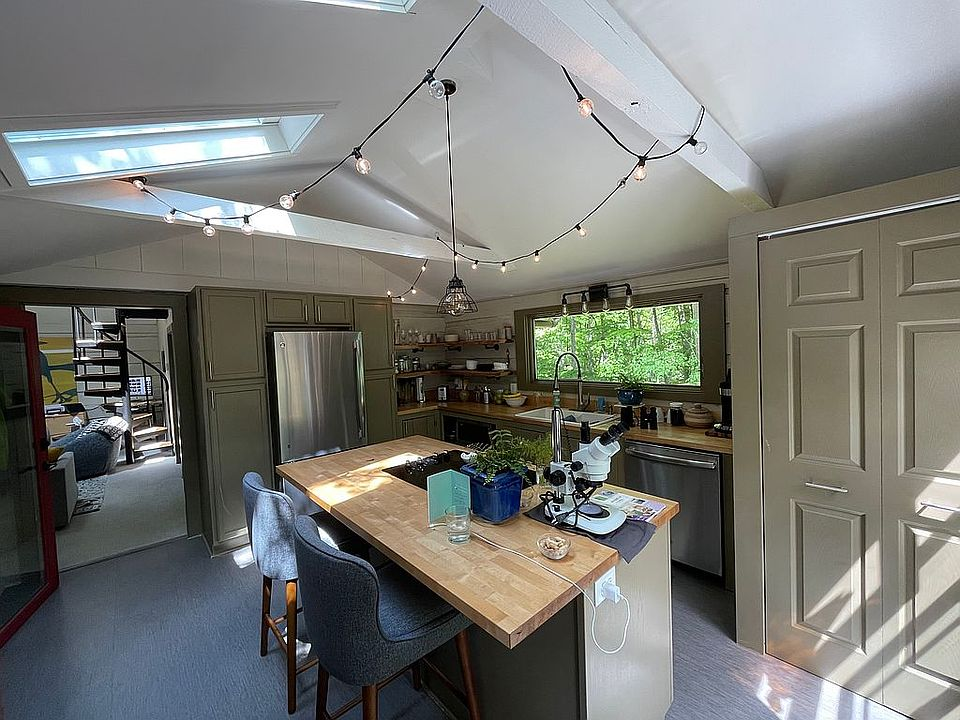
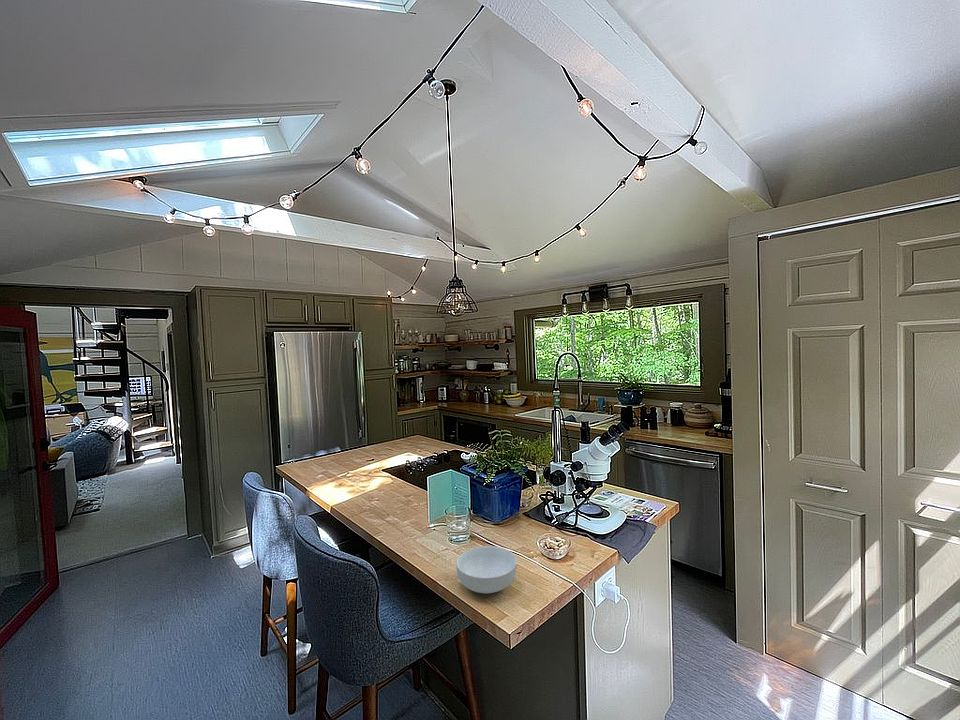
+ cereal bowl (486, 572)
